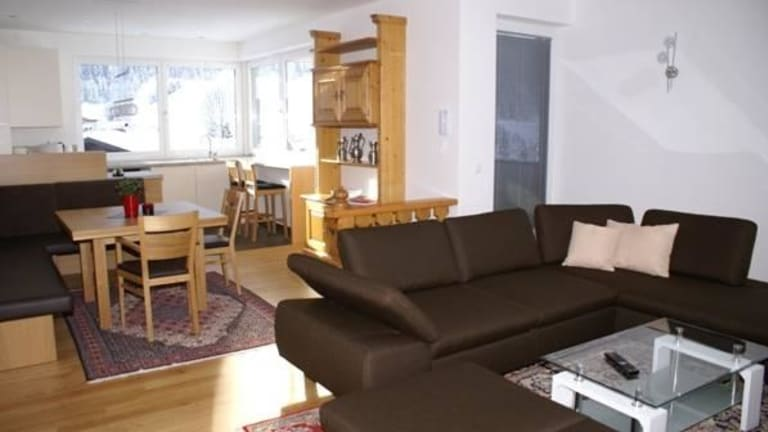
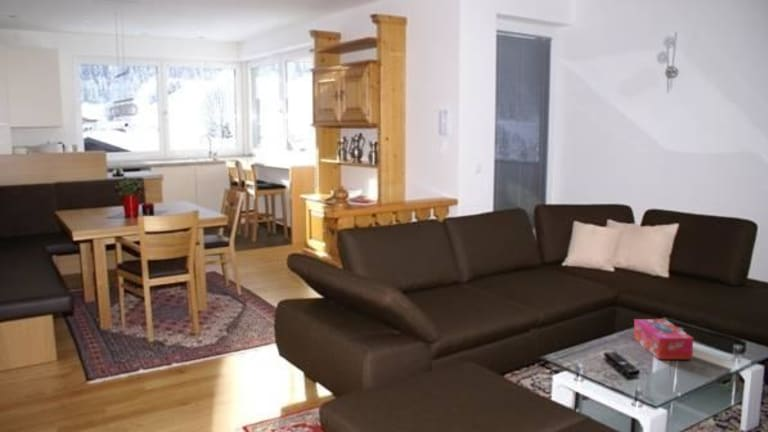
+ tissue box (661, 338)
